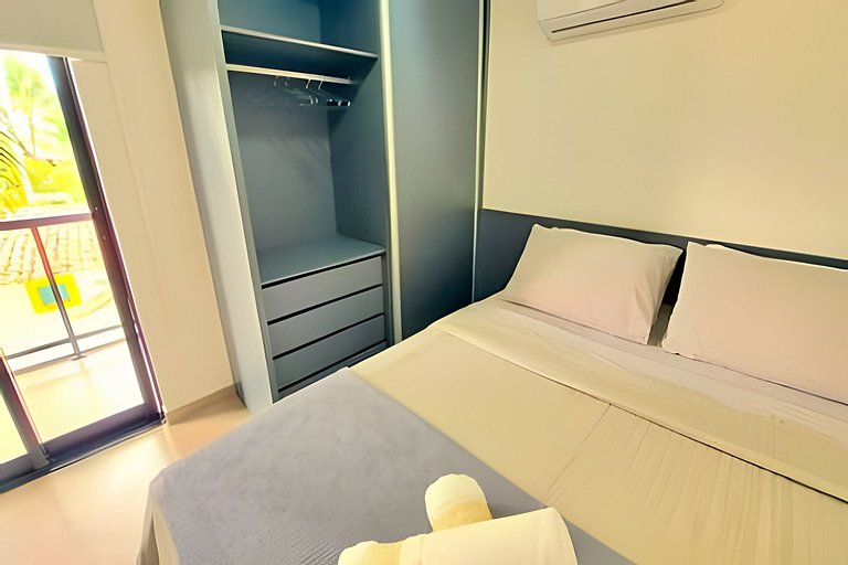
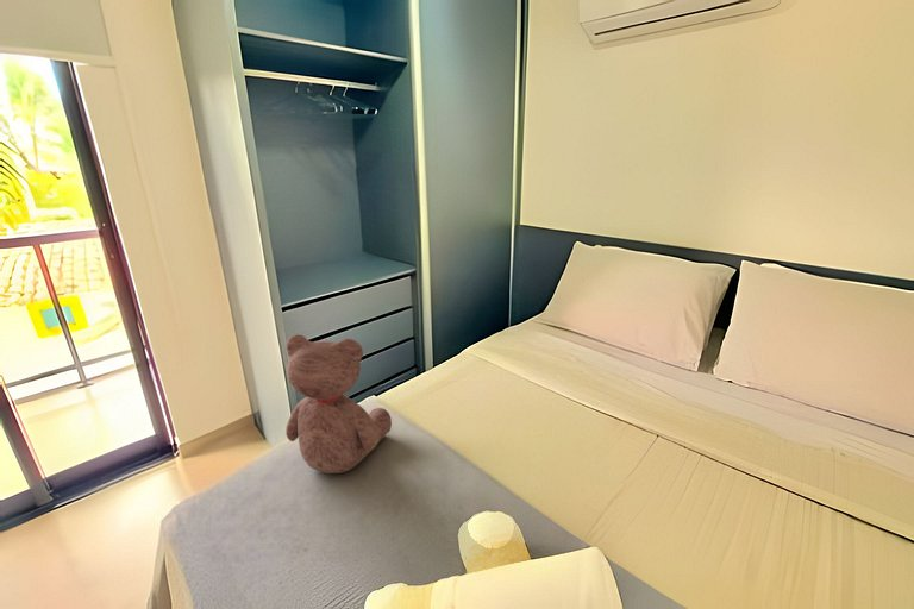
+ teddy bear (338, 394)
